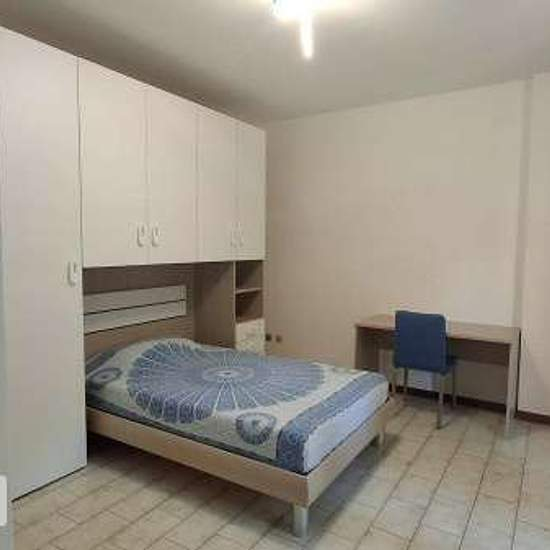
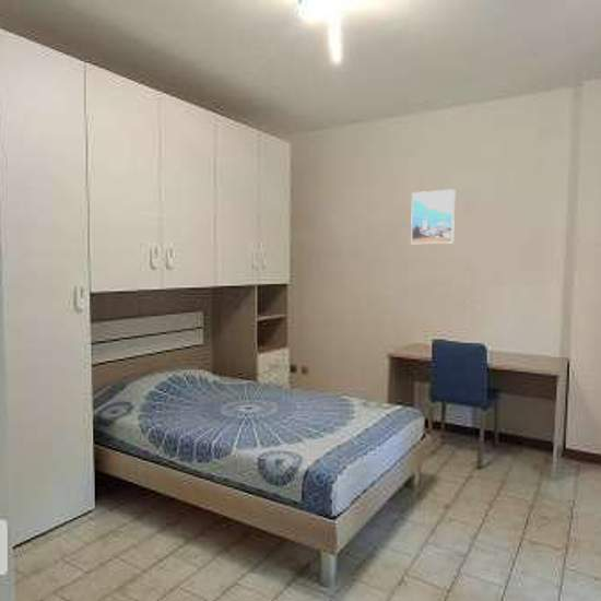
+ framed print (432, 217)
